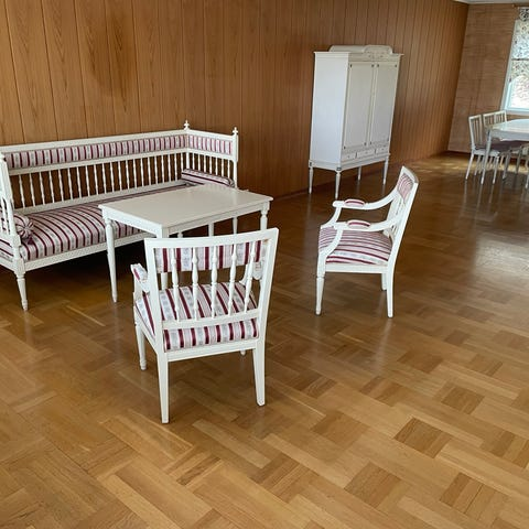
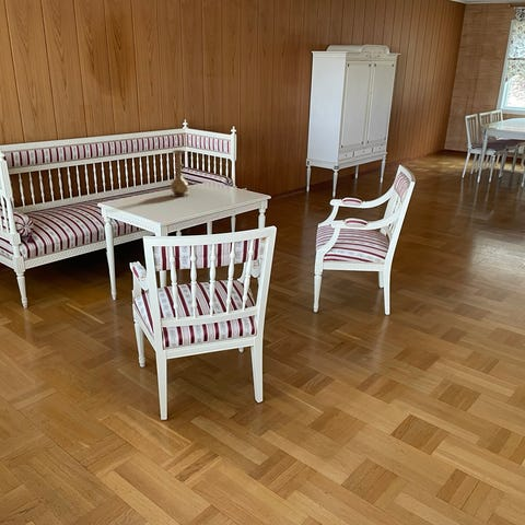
+ vase (178, 173)
